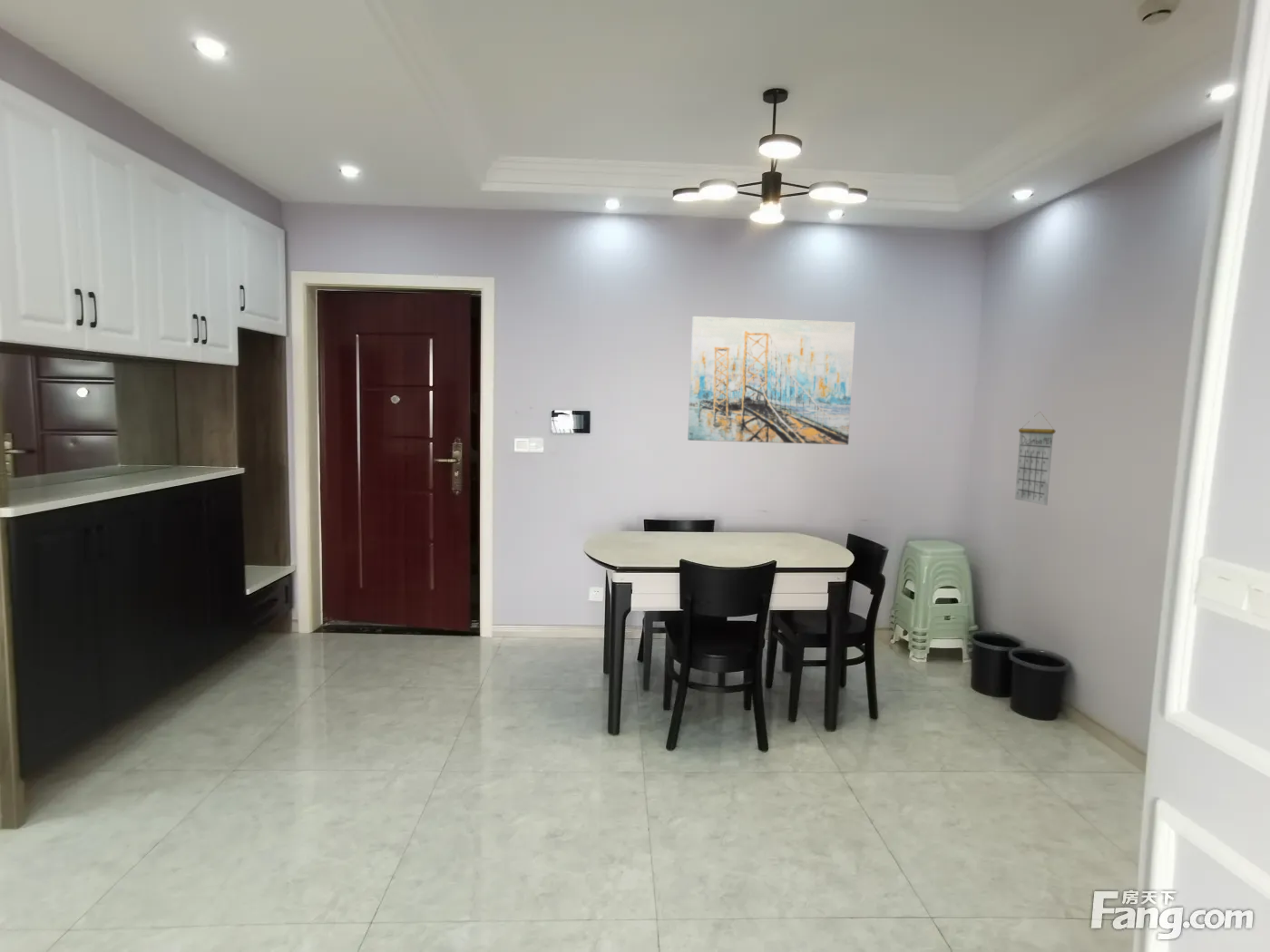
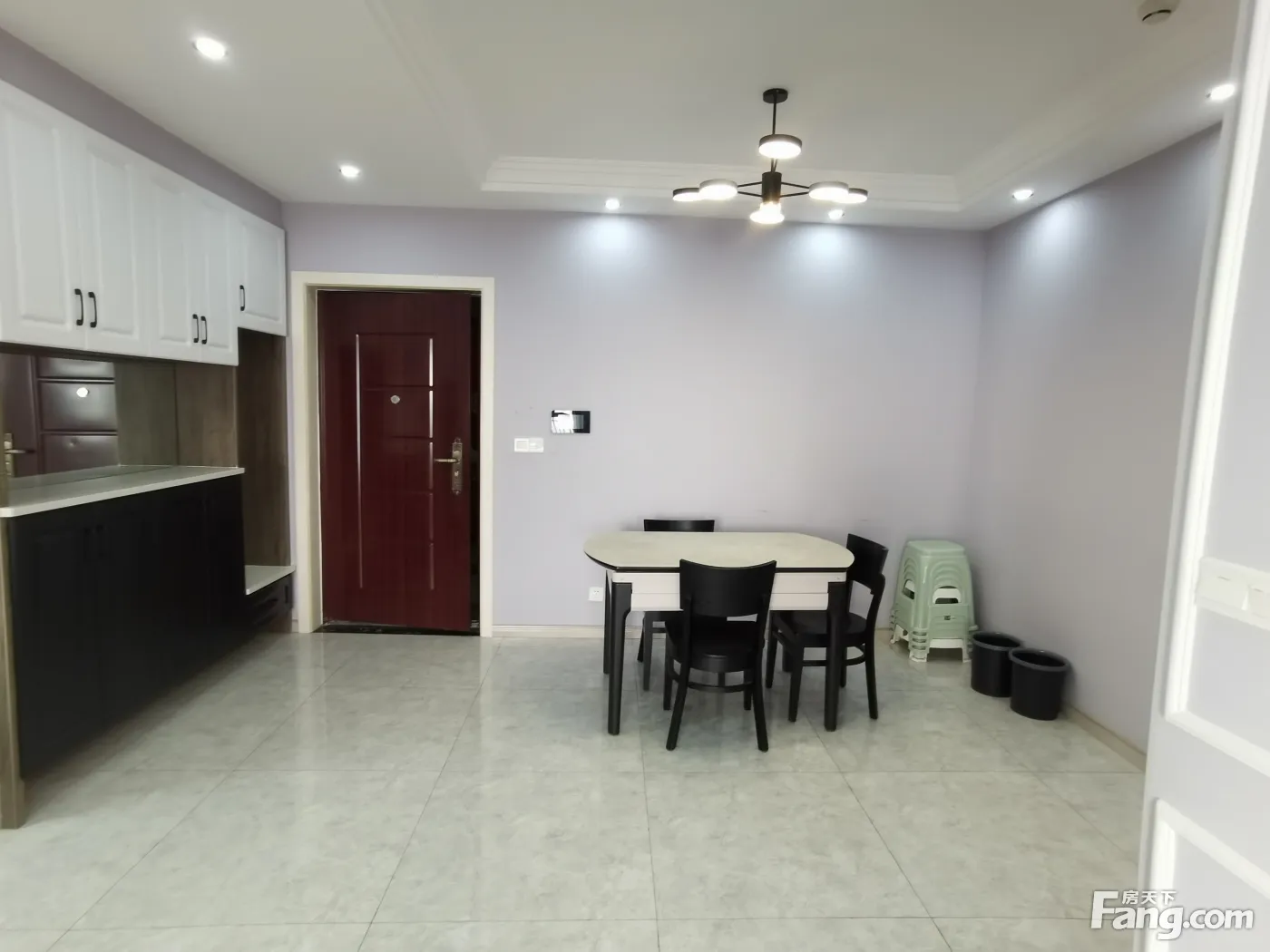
- wall art (771, 381)
- calendar (1034, 457)
